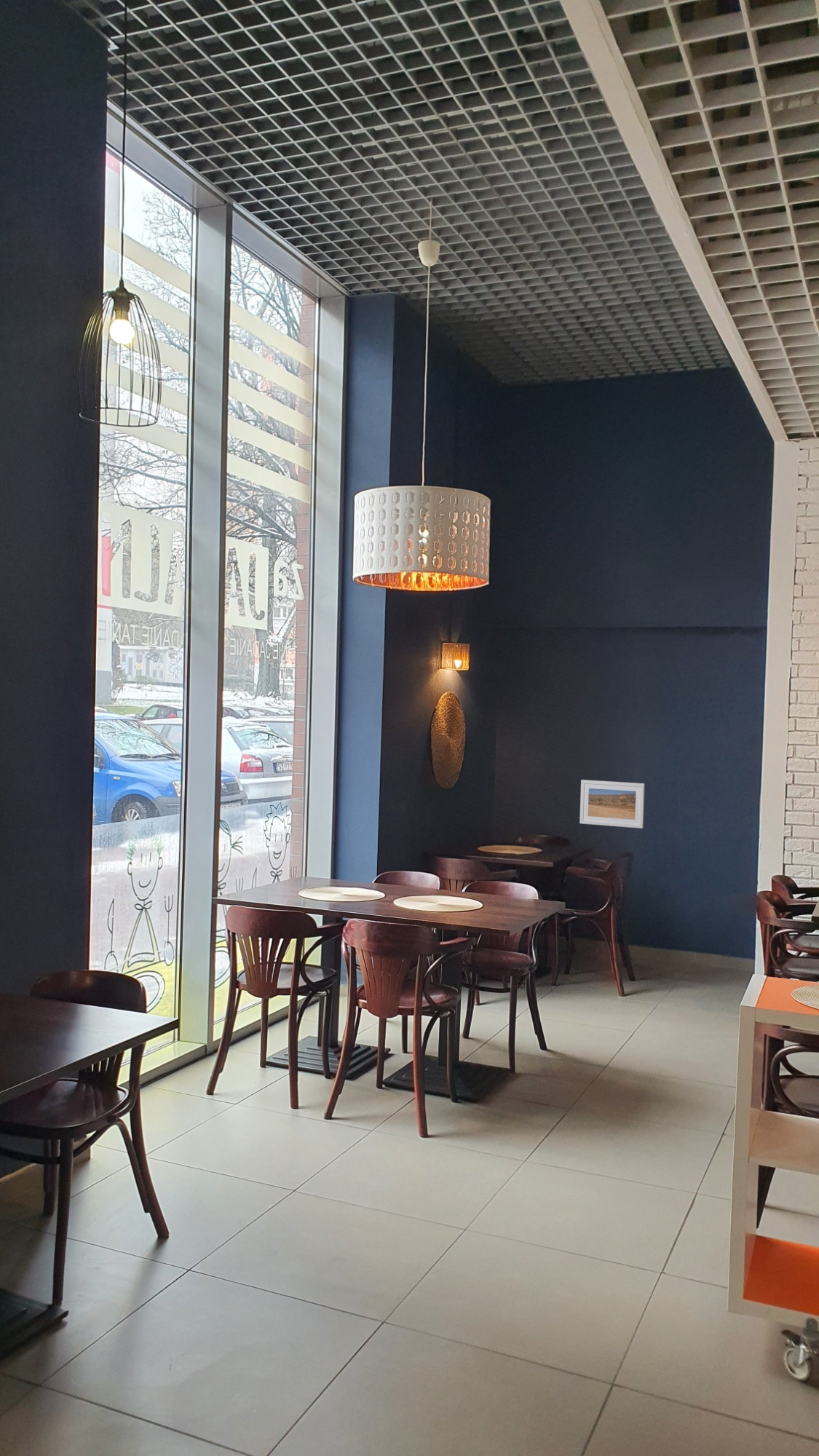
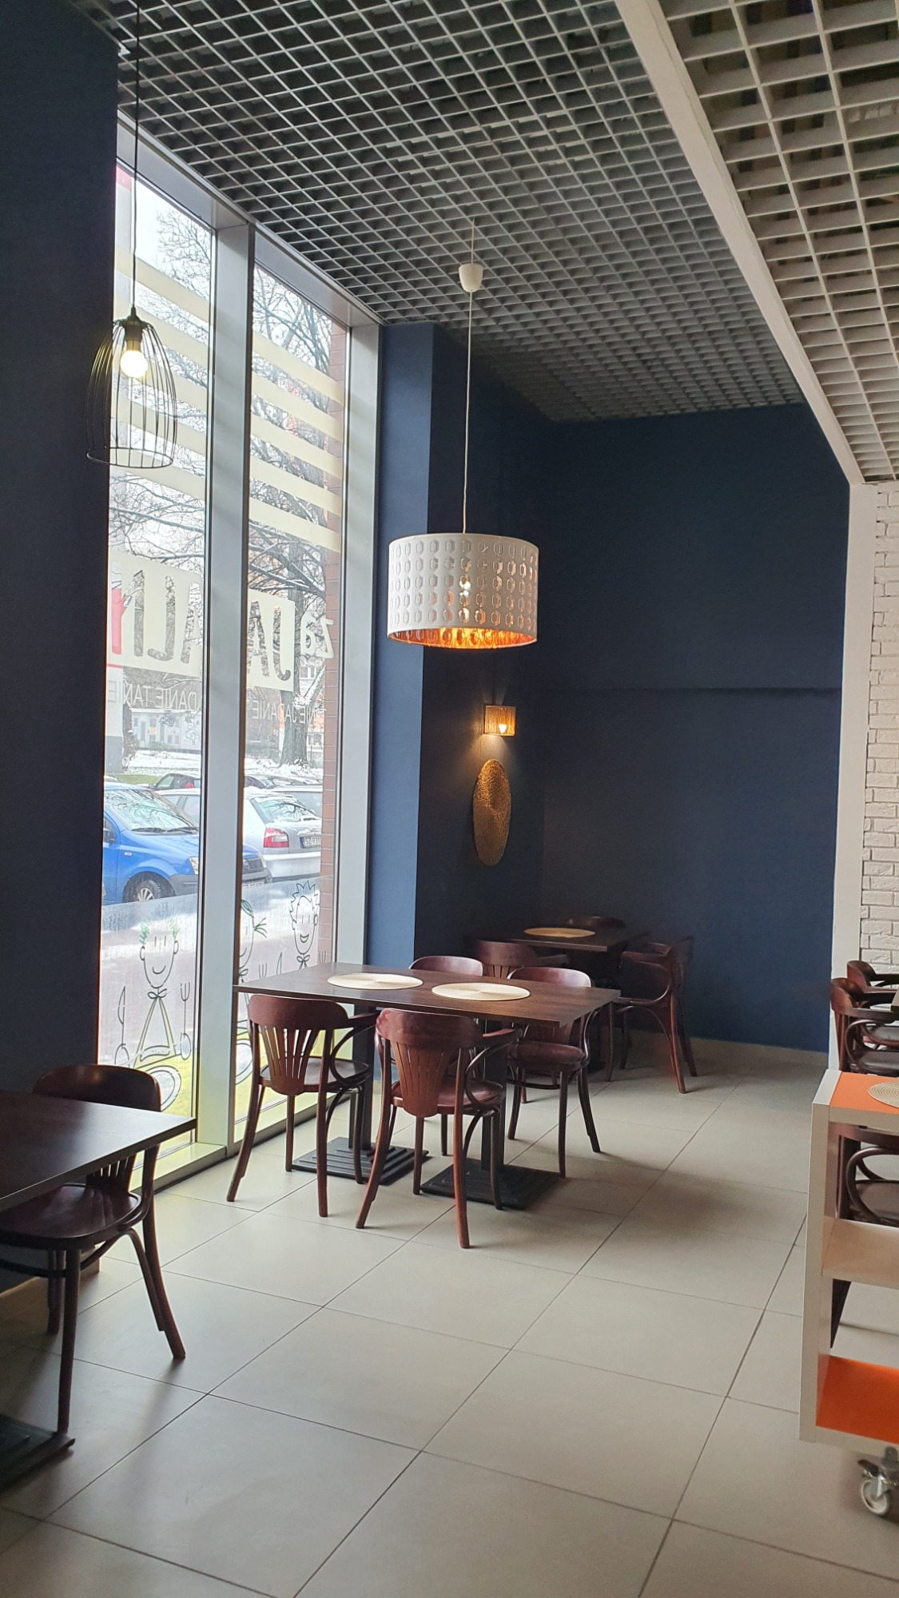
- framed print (612, 804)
